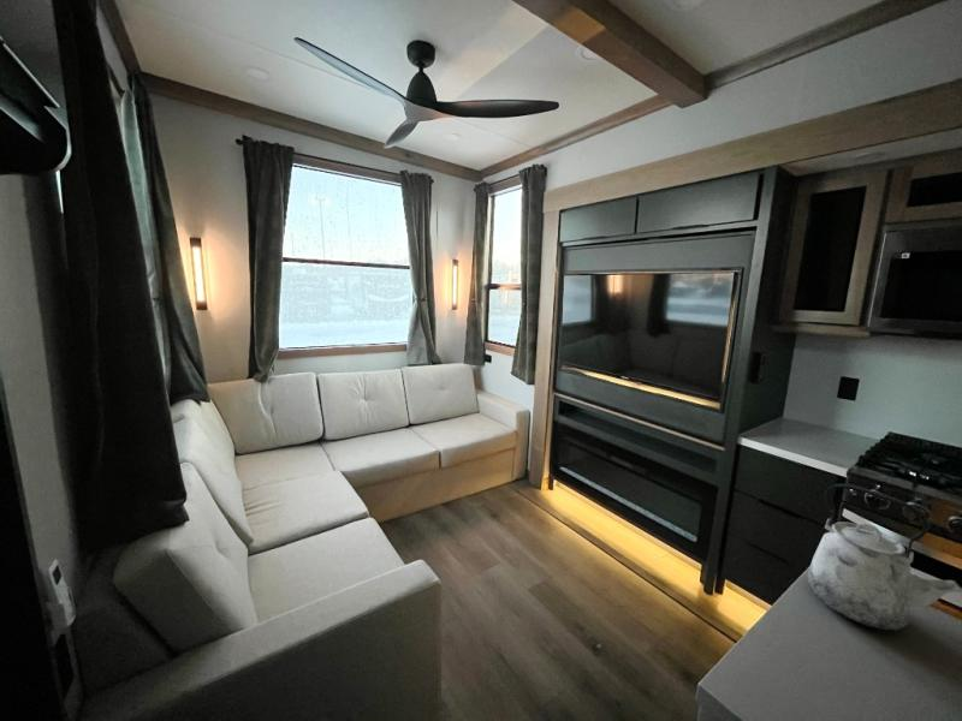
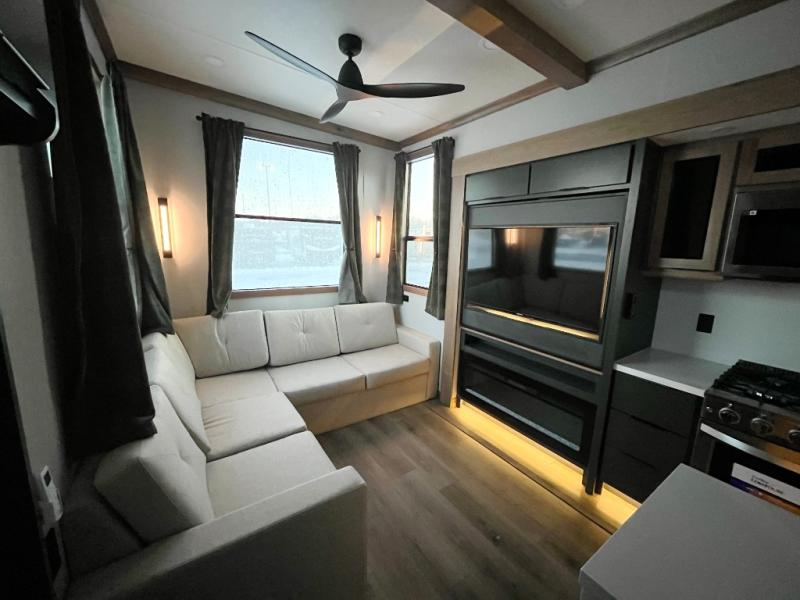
- kettle (884, 559)
